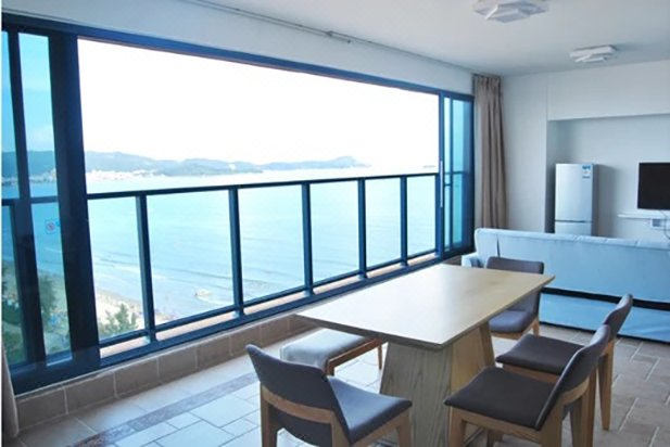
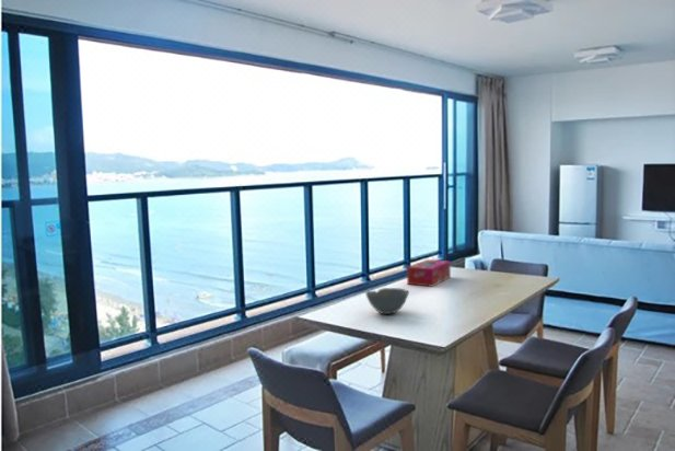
+ bowl (387, 302)
+ tissue box (429, 271)
